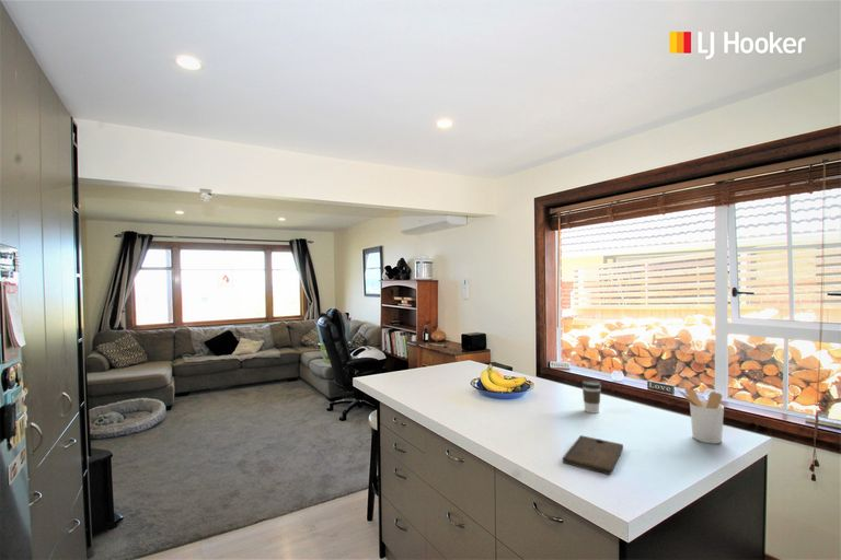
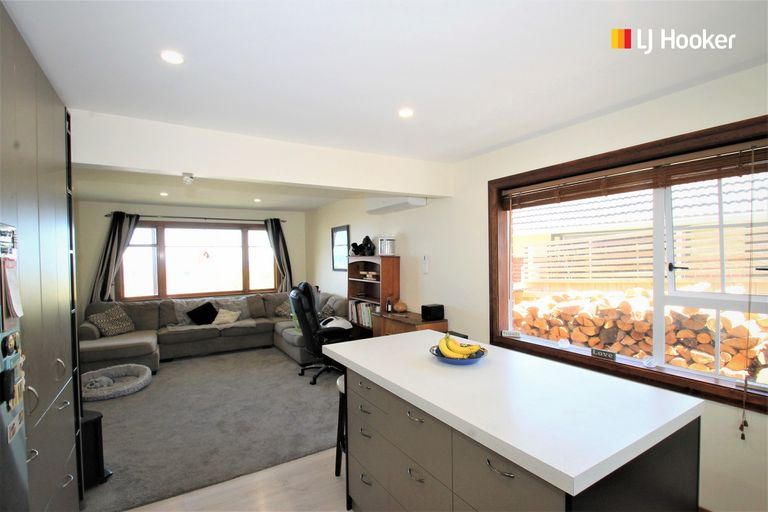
- cutting board (594, 453)
- coffee cup (591, 396)
- utensil holder (699, 412)
